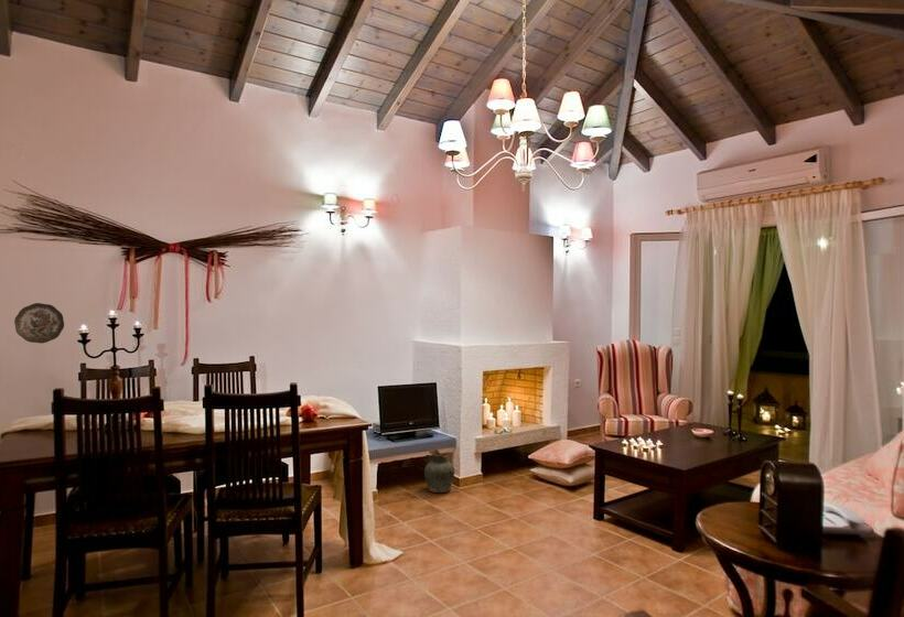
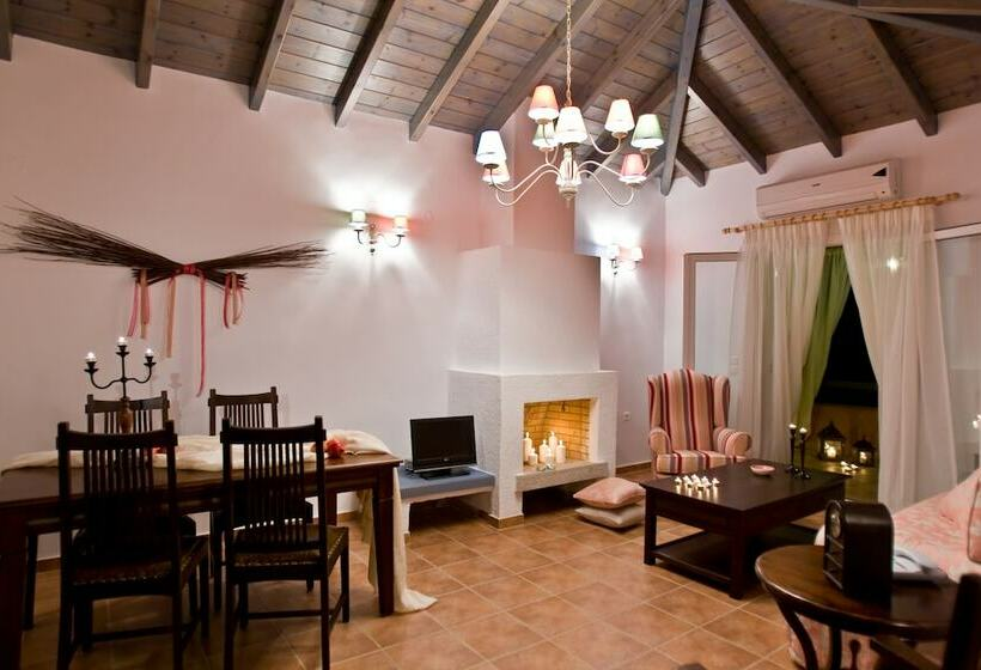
- ceramic jug (439, 469)
- decorative plate (40, 323)
